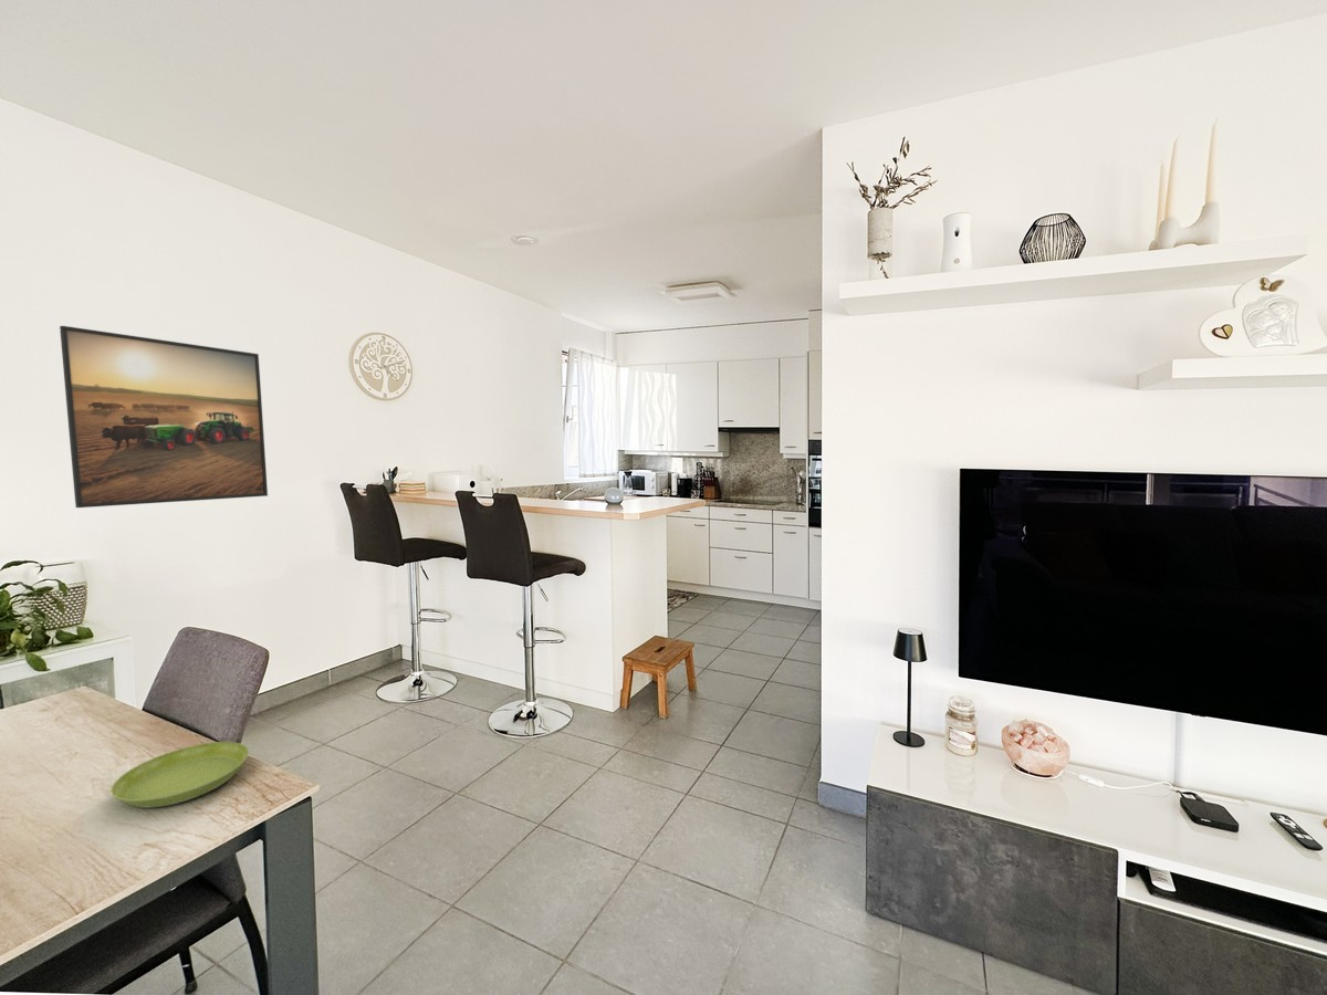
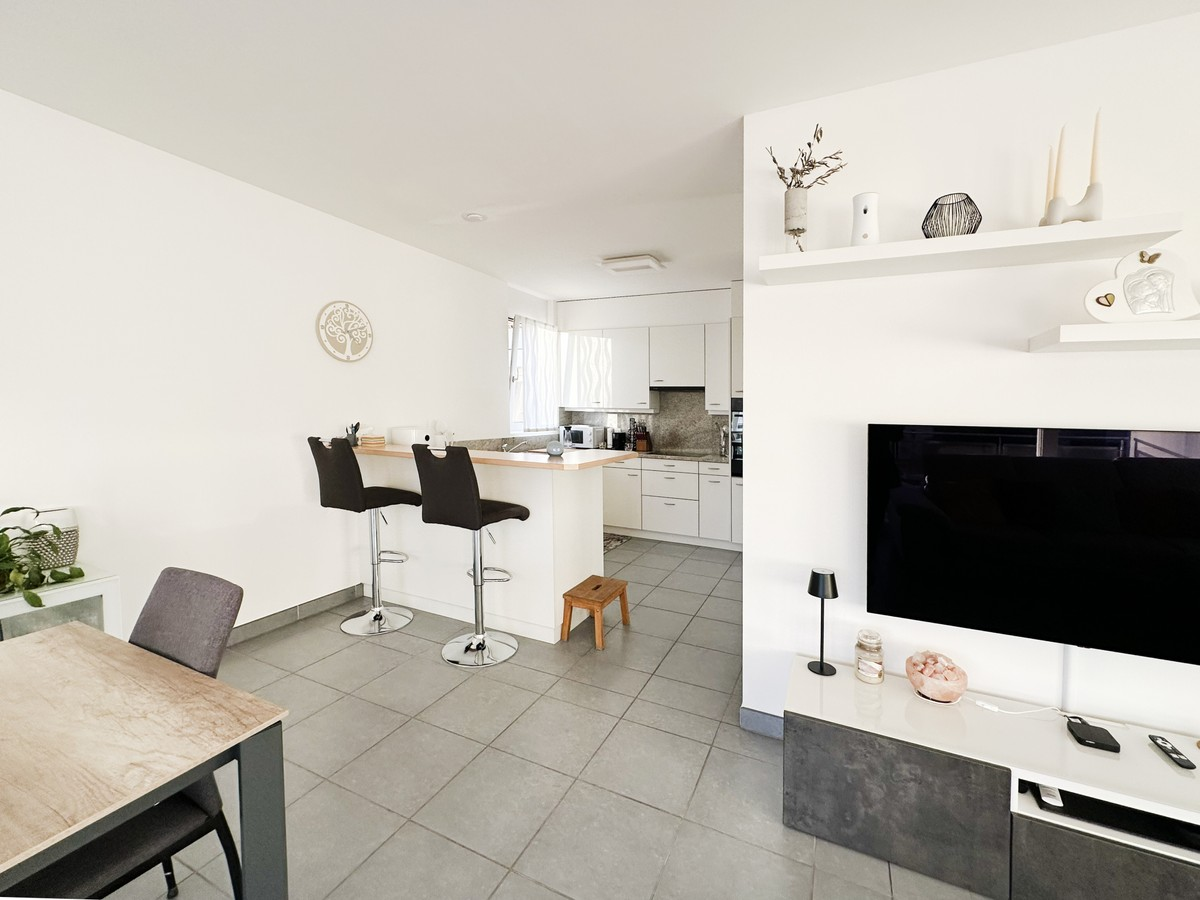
- saucer (184, 775)
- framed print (177, 421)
